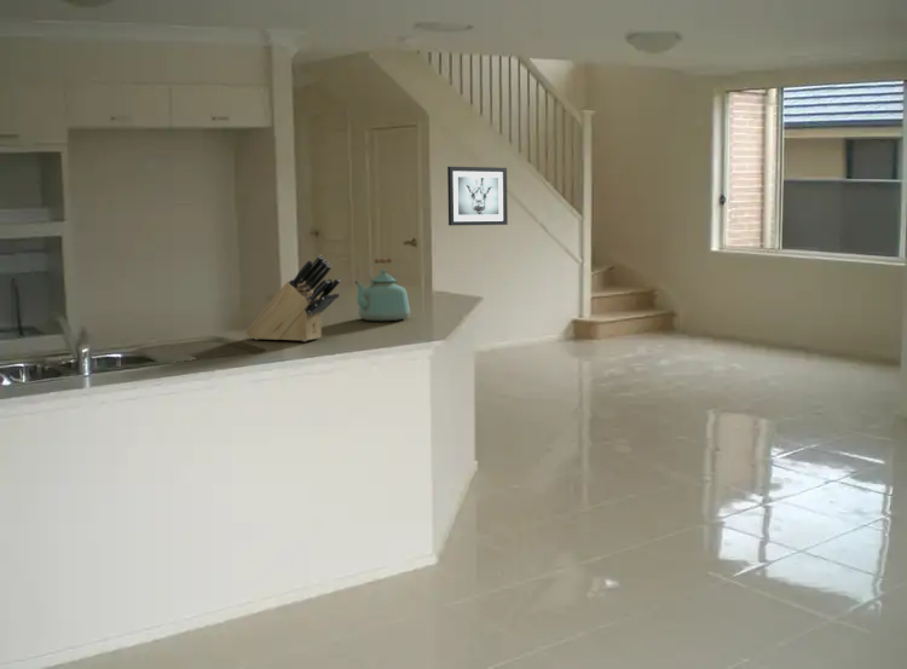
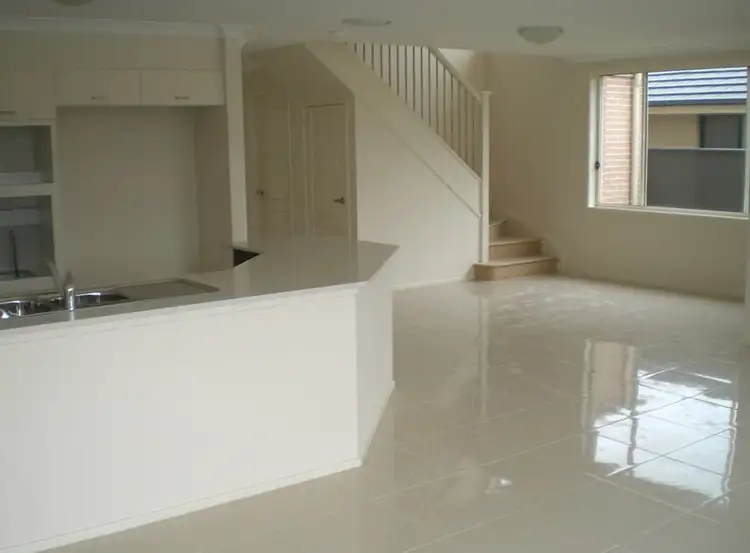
- kettle (379, 288)
- knife block (293, 298)
- wall art (478, 196)
